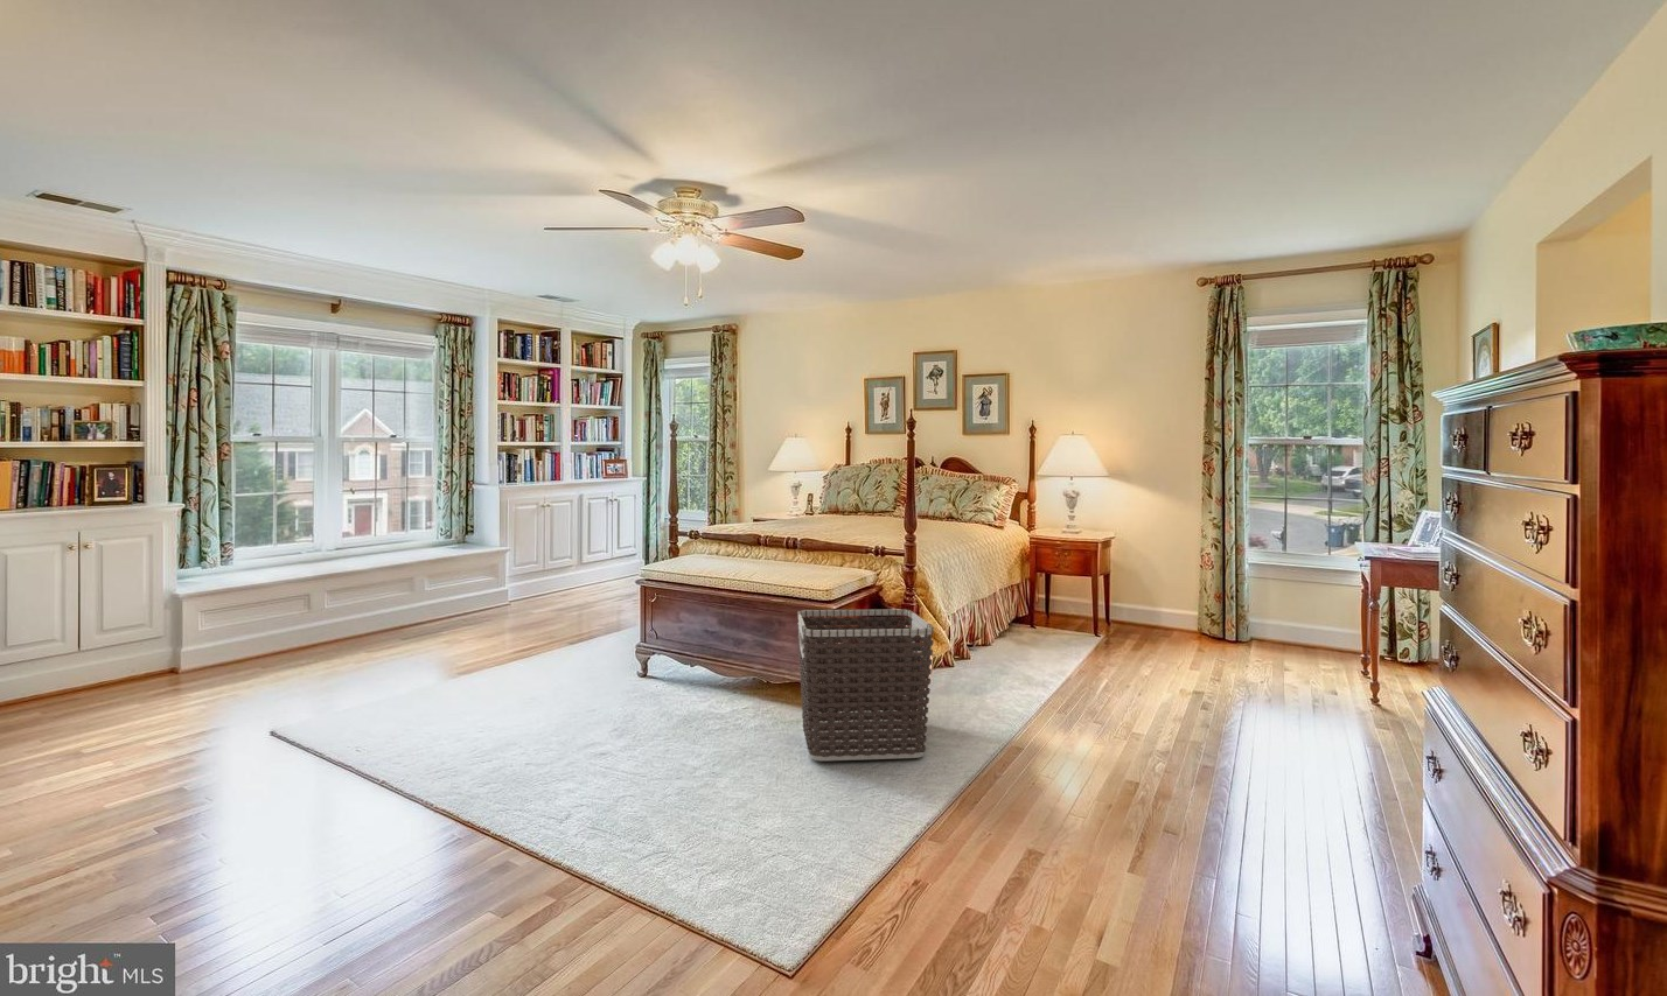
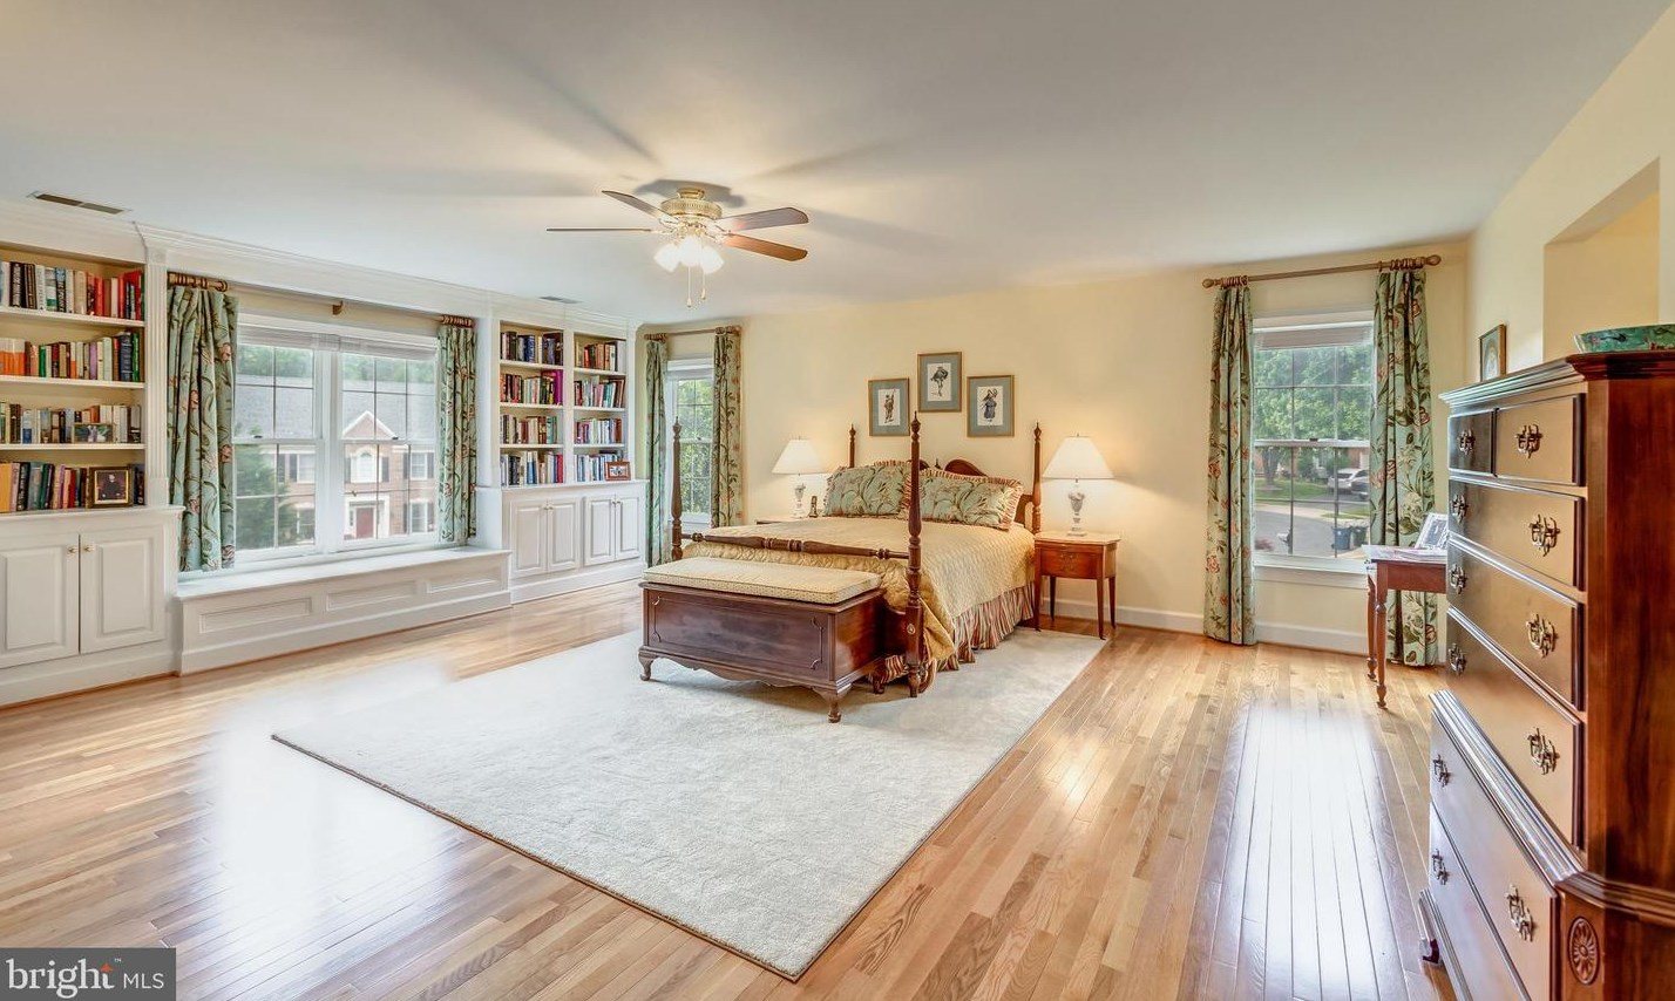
- clothes hamper (860, 678)
